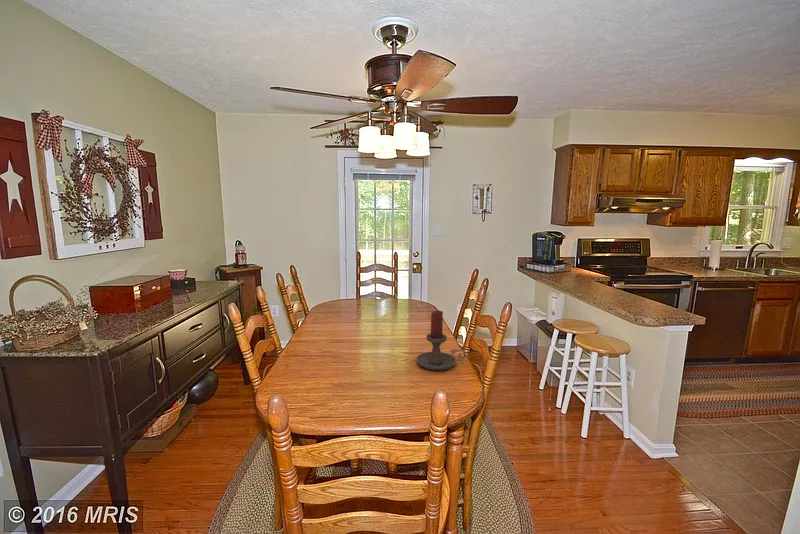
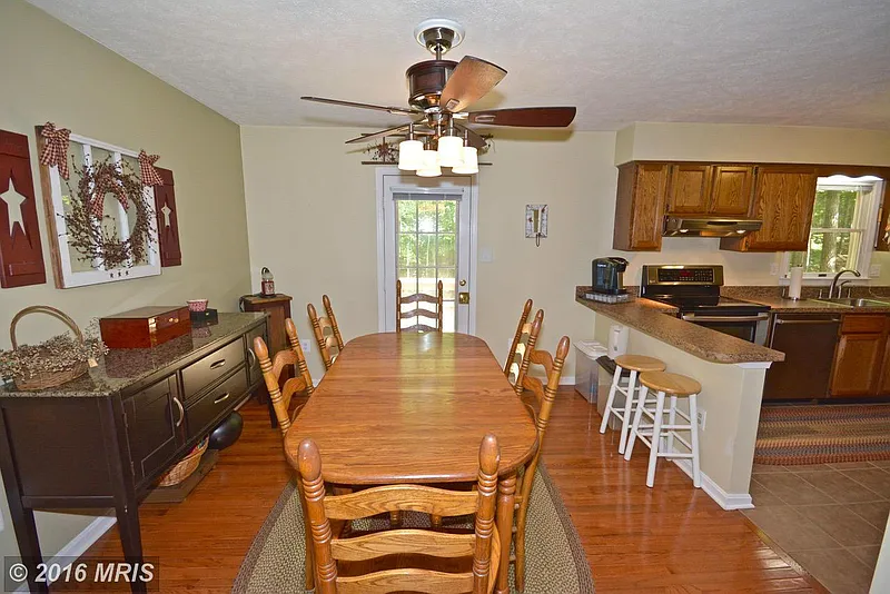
- candle holder (442, 336)
